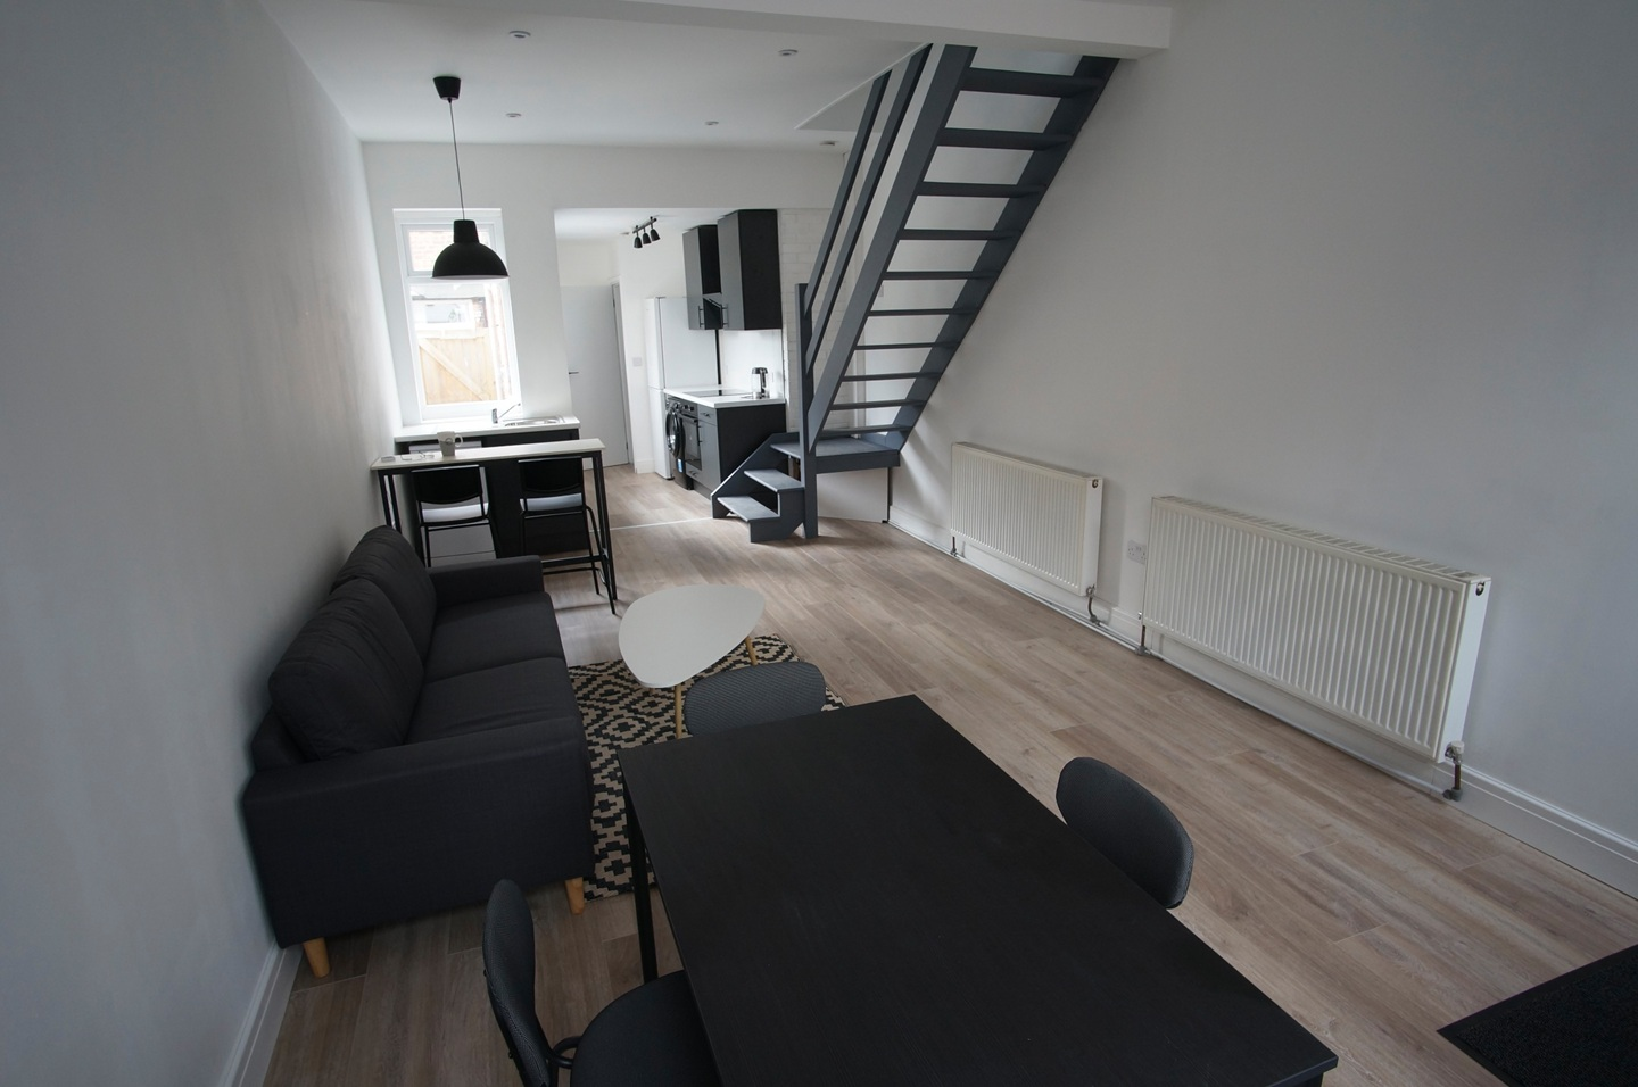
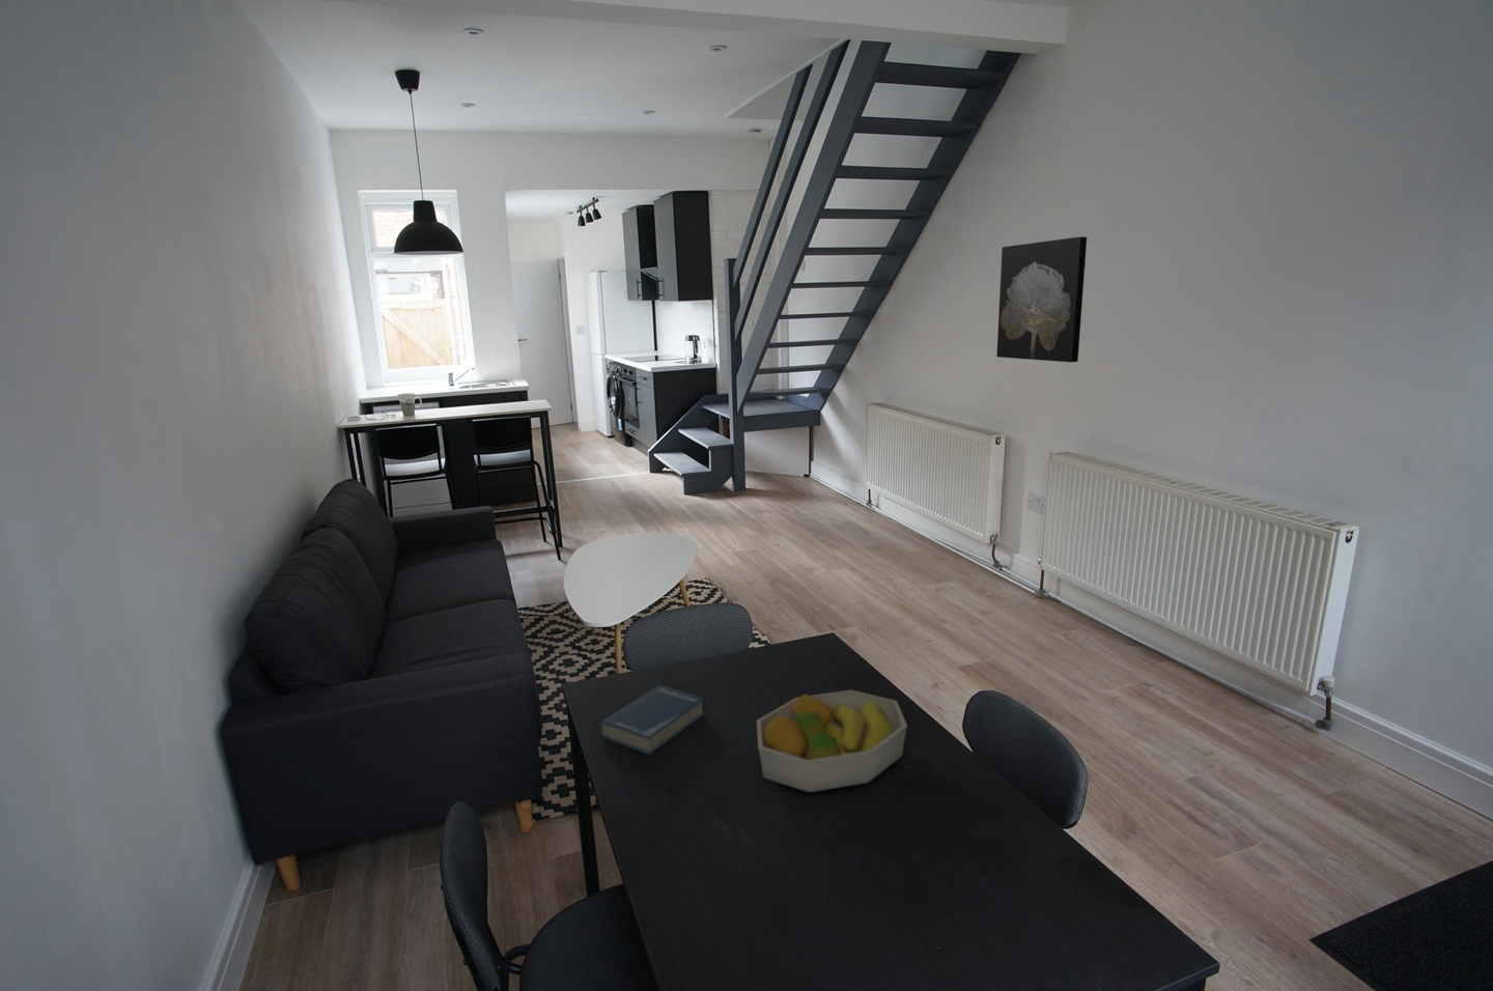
+ wall art (1037, 302)
+ hardback book (654, 717)
+ fruit bowl (831, 734)
